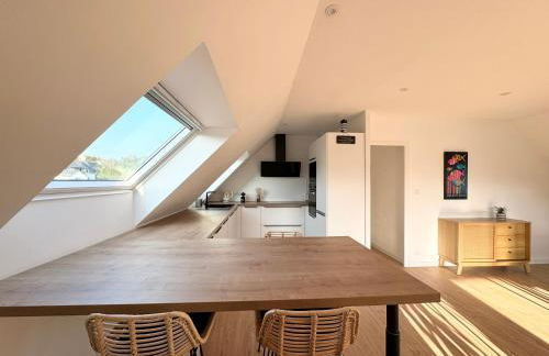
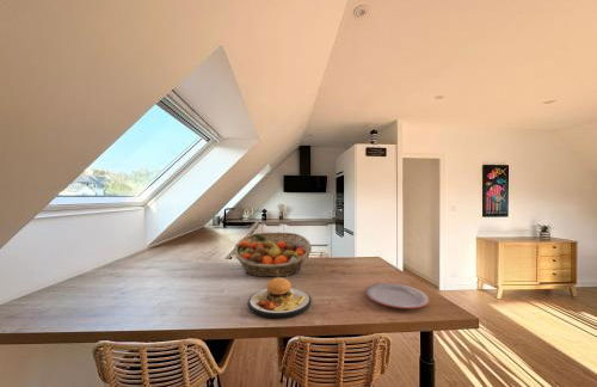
+ plate (279, 287)
+ fruit basket (272, 252)
+ plate (395, 296)
